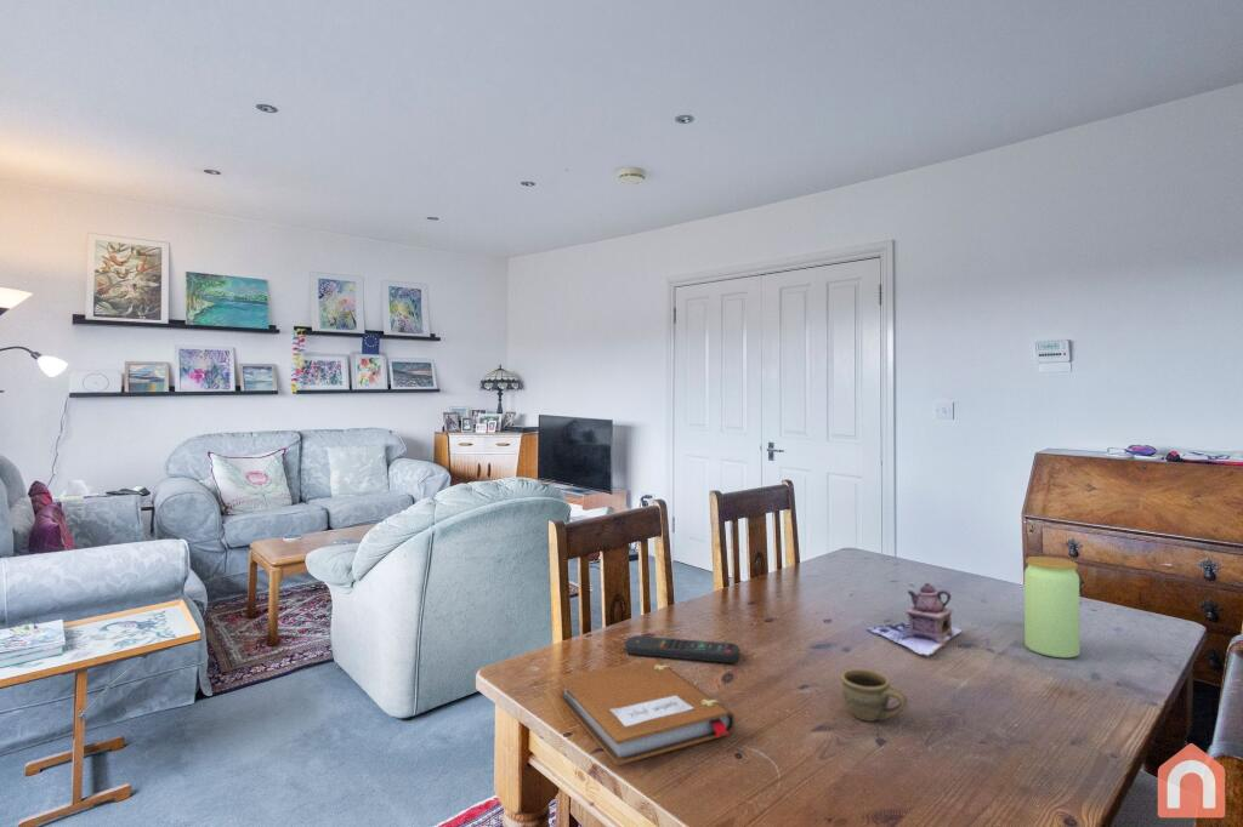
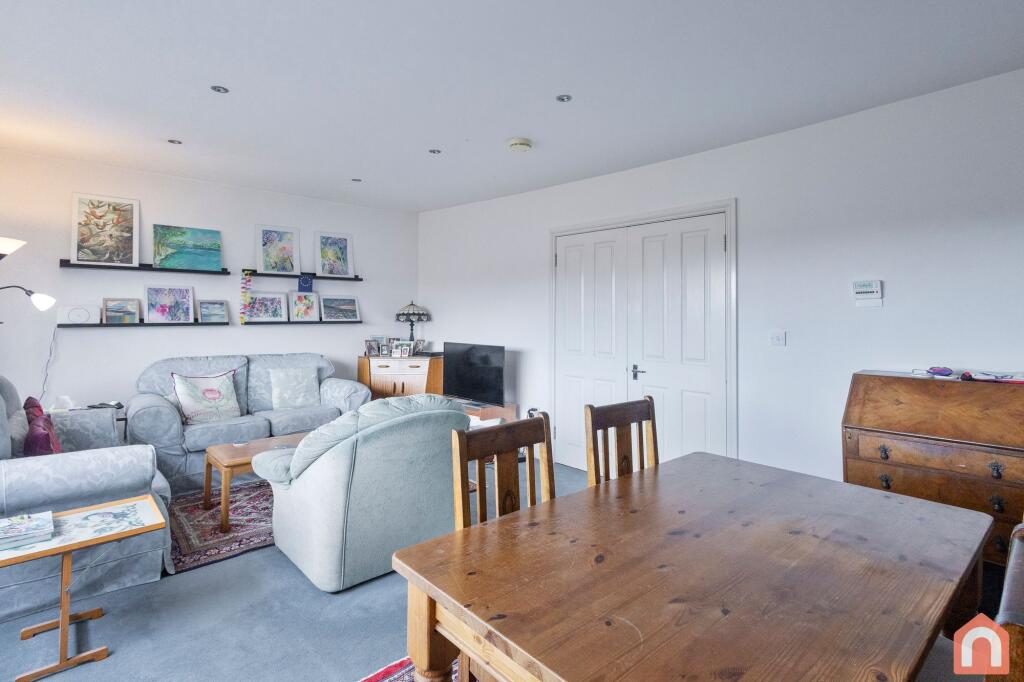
- remote control (681, 648)
- cup (873, 698)
- jar (1051, 605)
- teapot (925, 610)
- notebook (643, 705)
